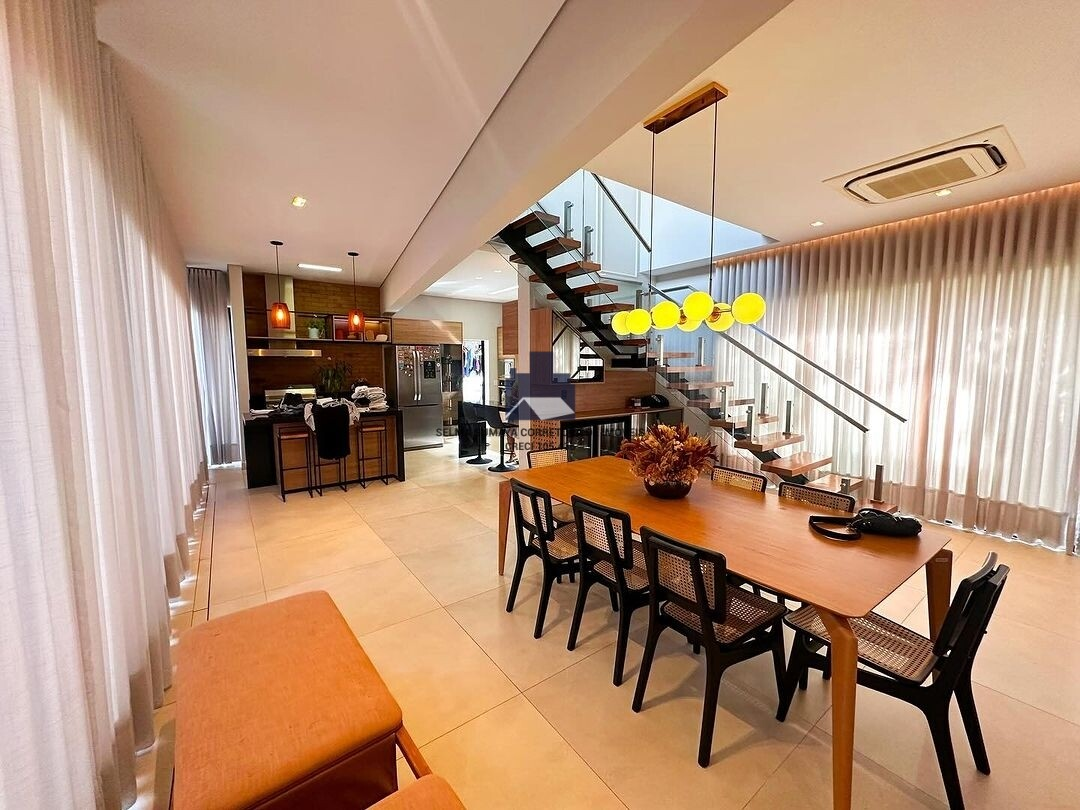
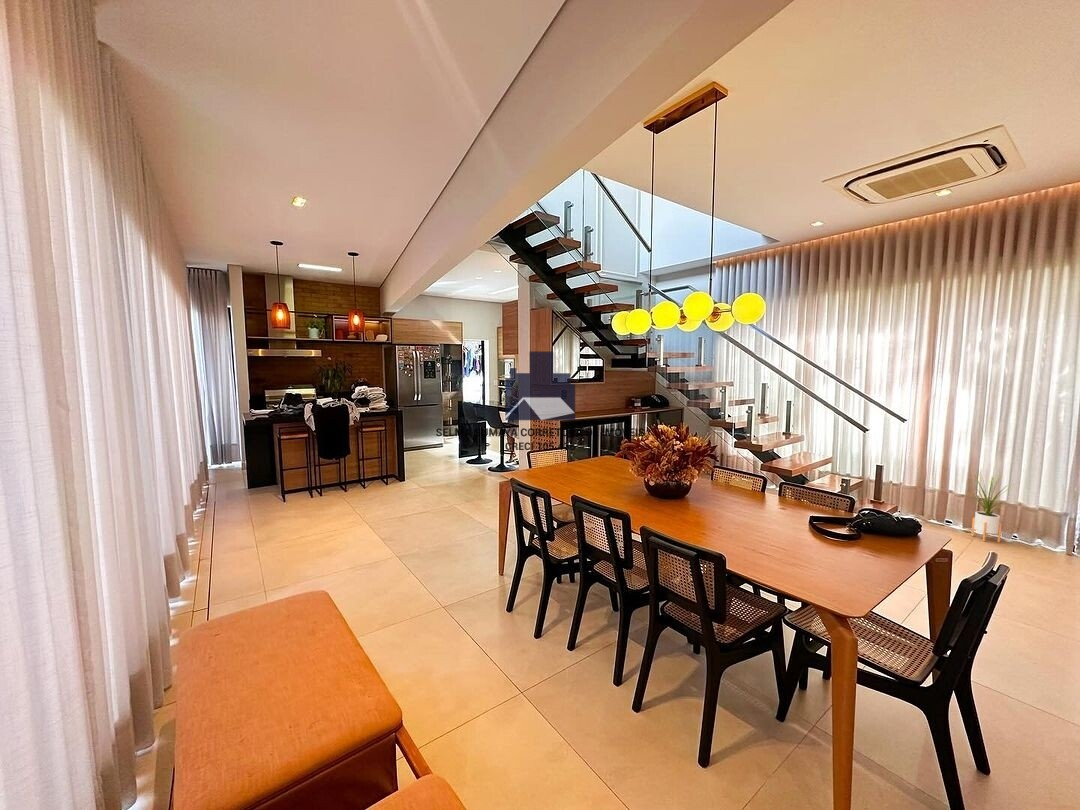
+ house plant (989, 506)
